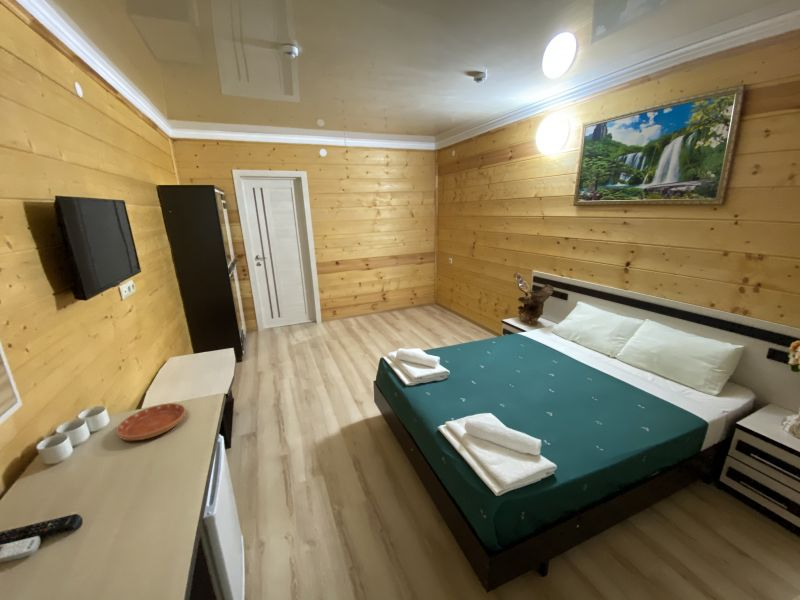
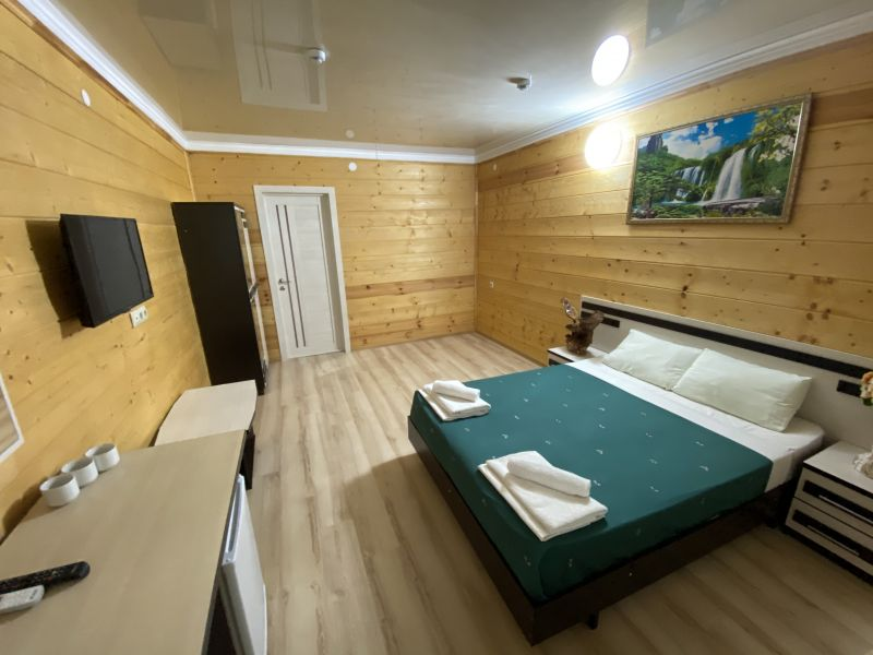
- saucer (153, 422)
